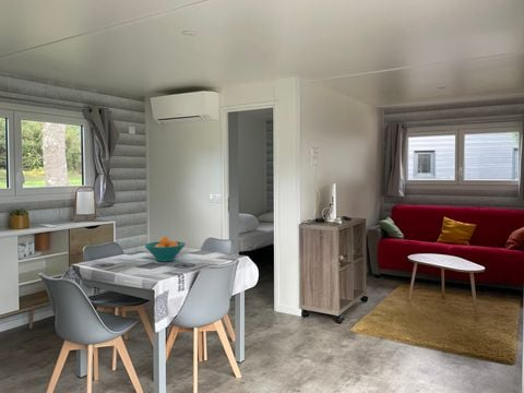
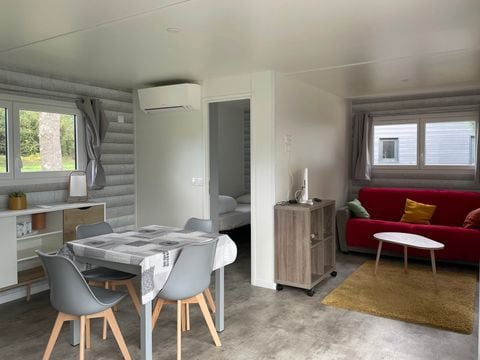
- fruit bowl (165, 248)
